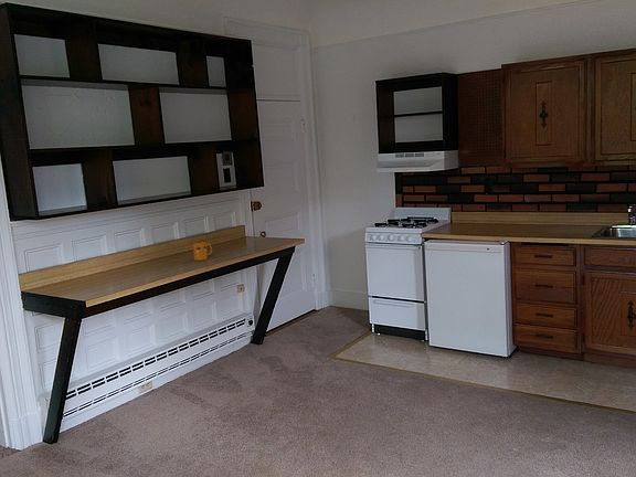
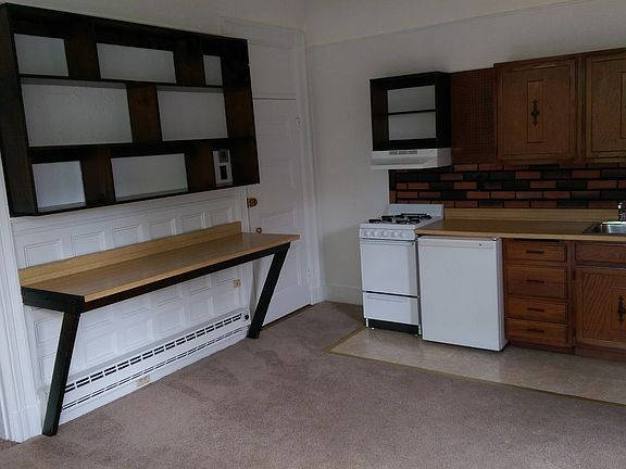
- mug (202, 251)
